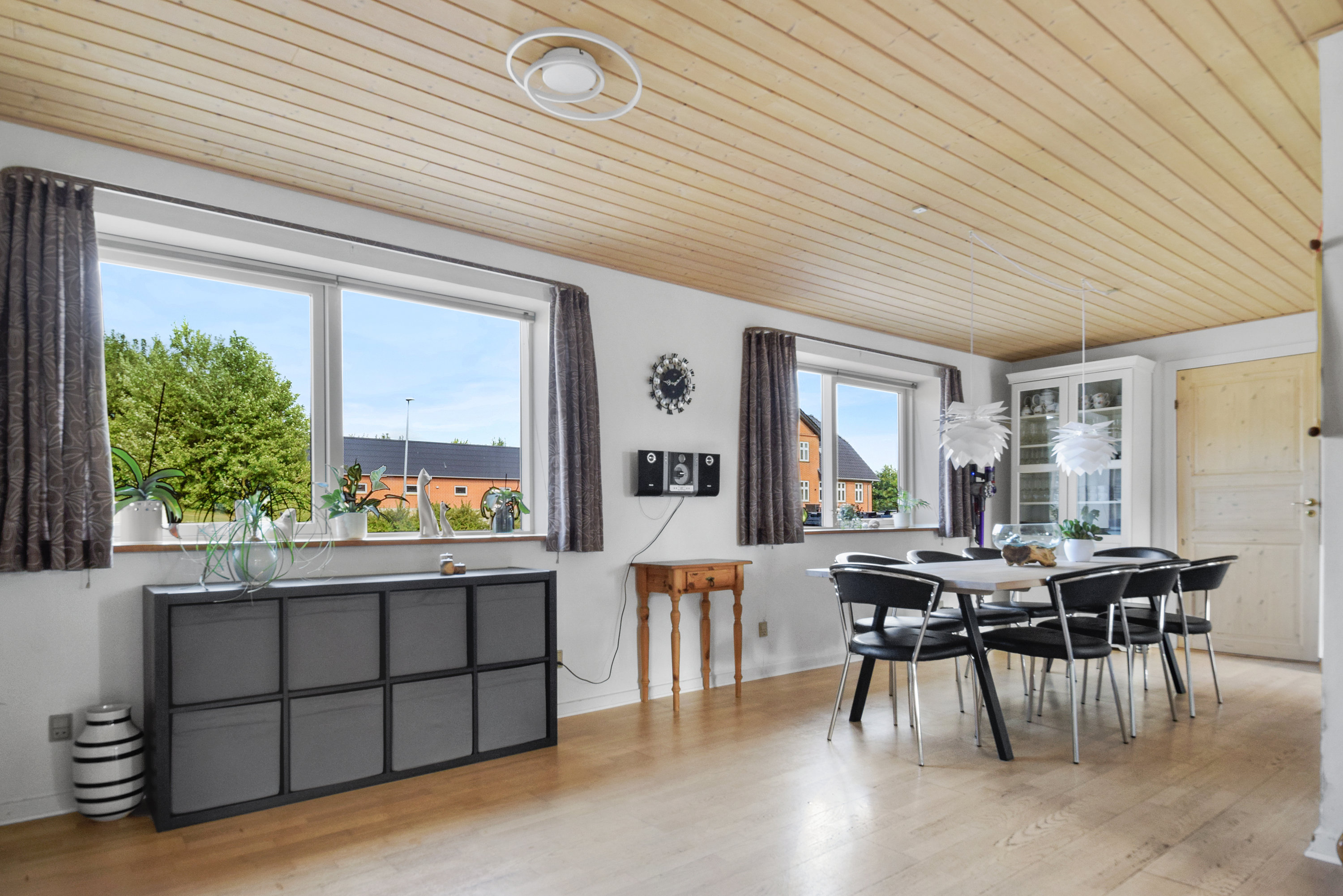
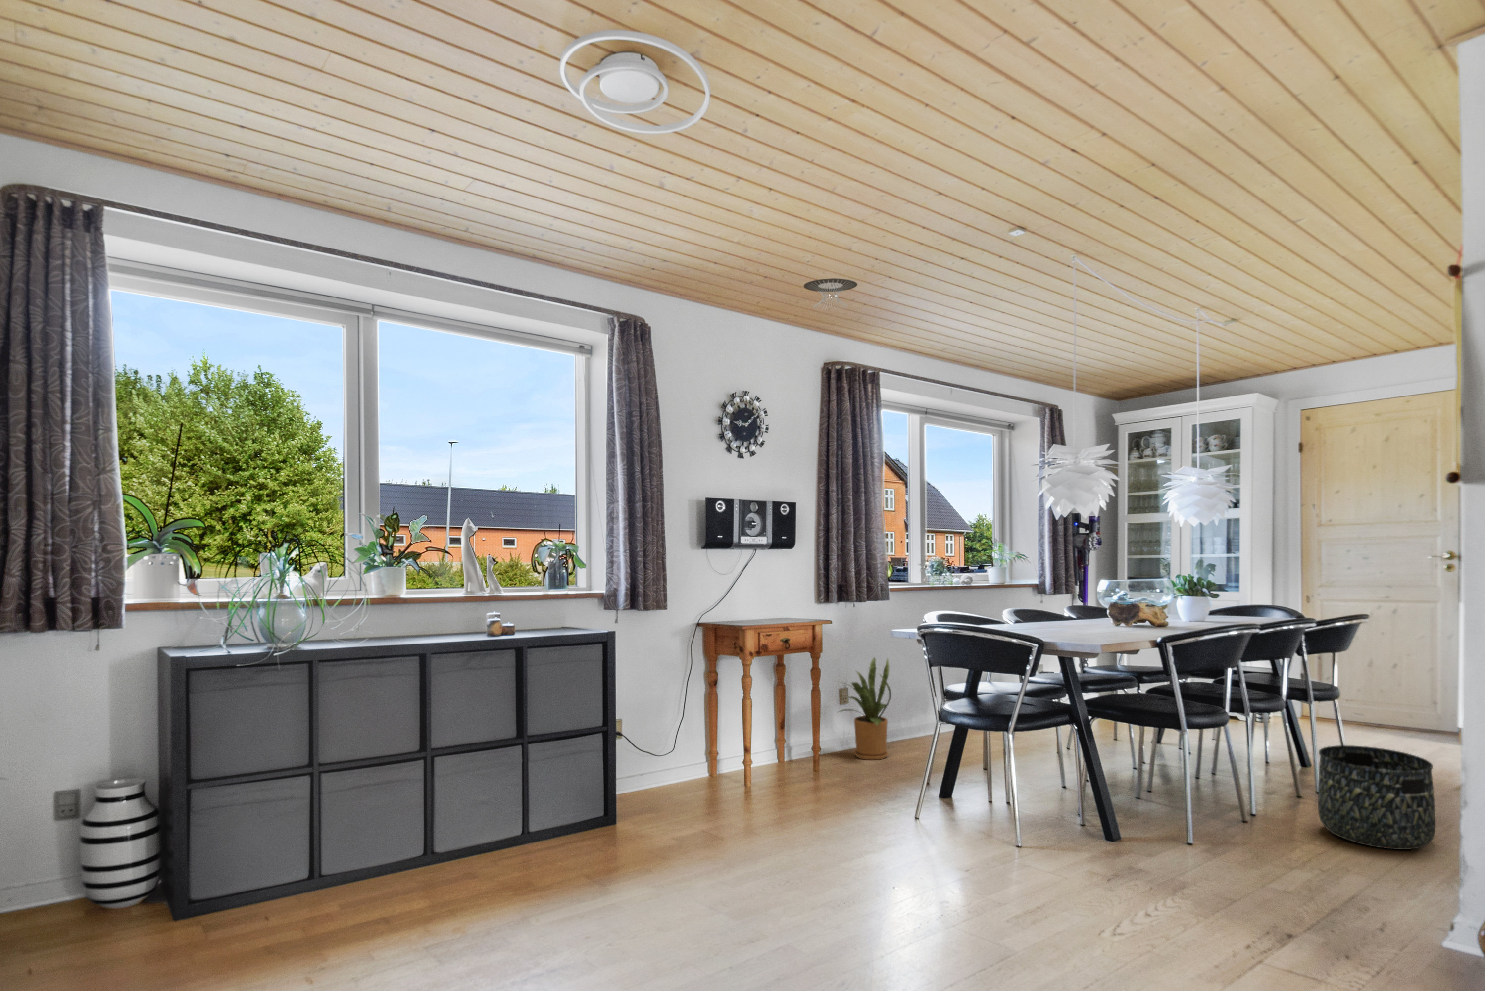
+ basket (1374, 797)
+ recessed light (829, 295)
+ house plant (865, 708)
